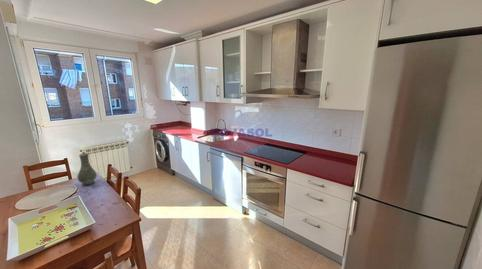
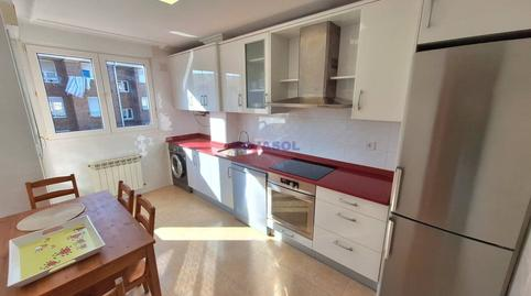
- vase (85, 167)
